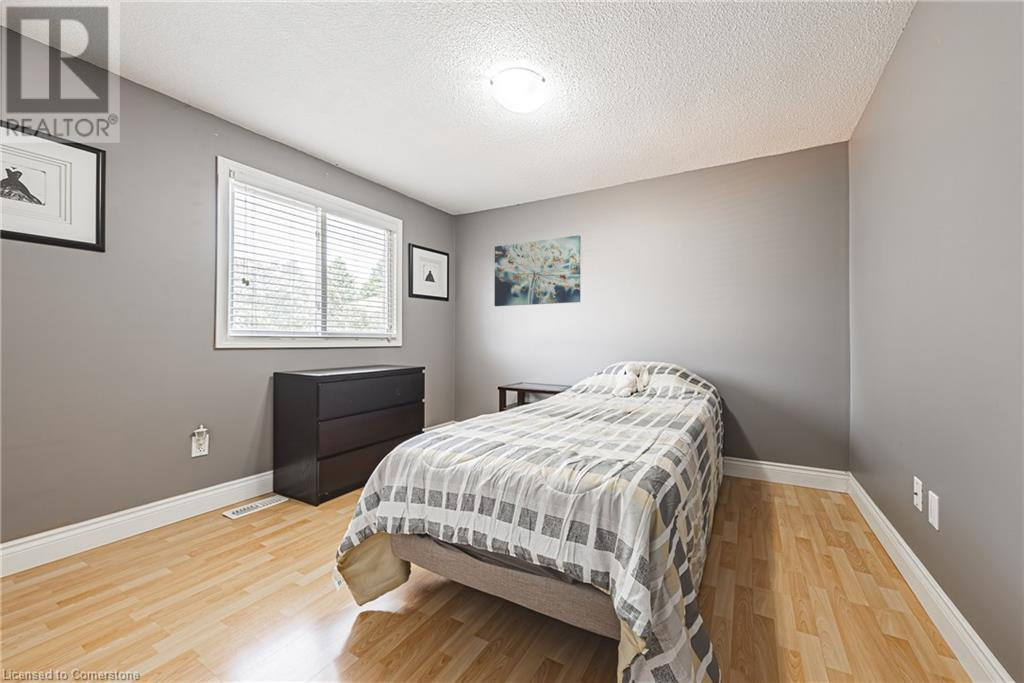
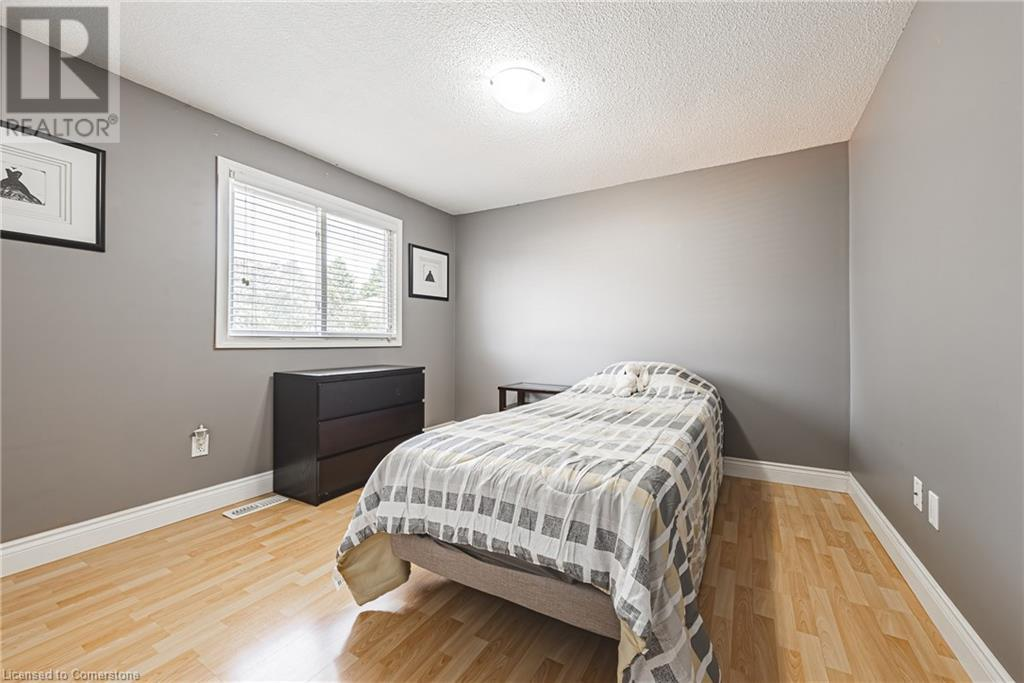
- wall art (535, 272)
